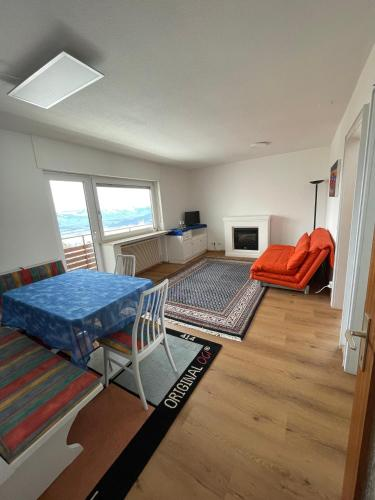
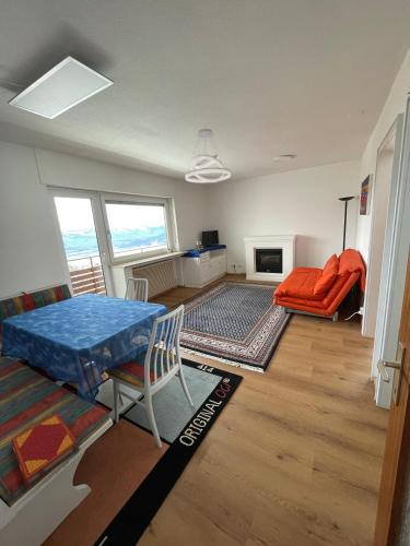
+ pendant light (207, 156)
+ hardback book (44, 444)
